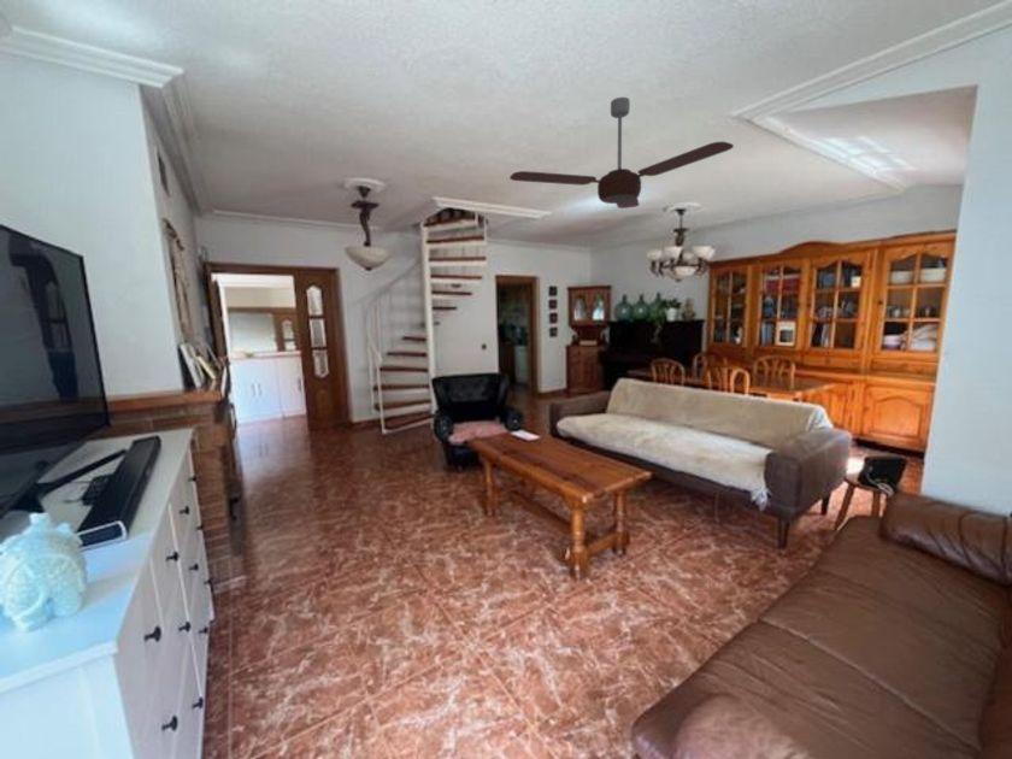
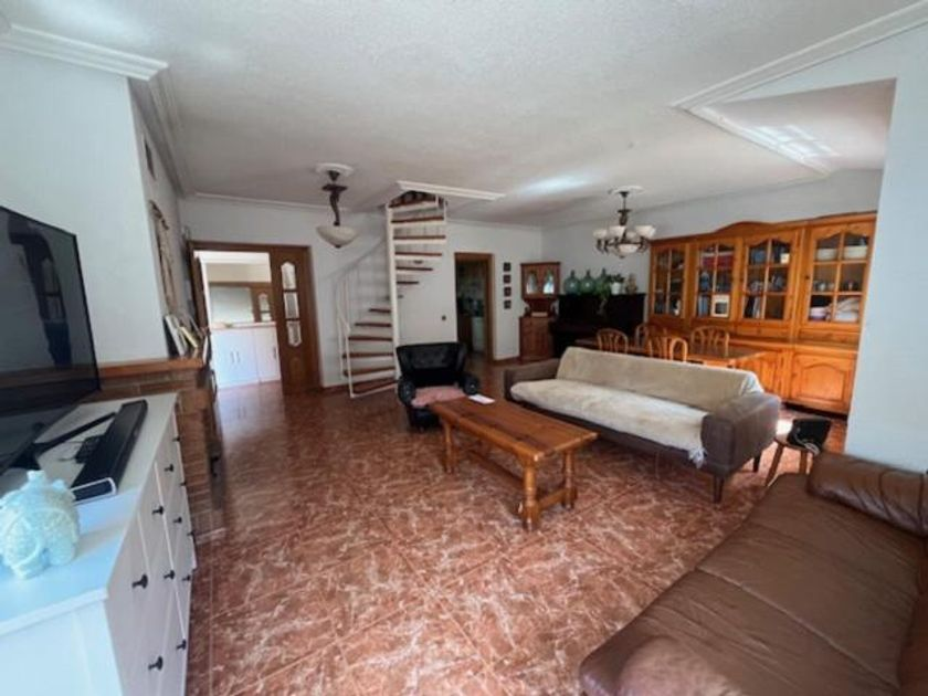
- ceiling fan (618, 157)
